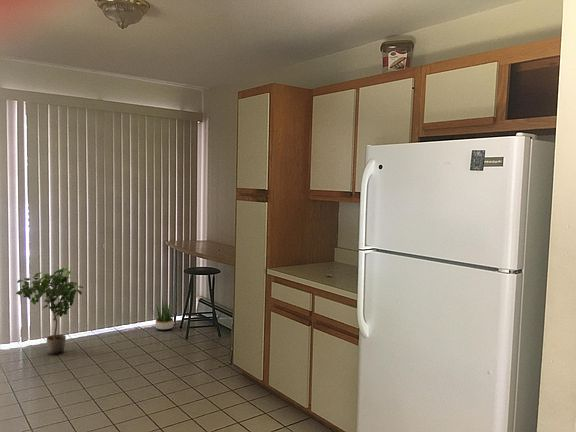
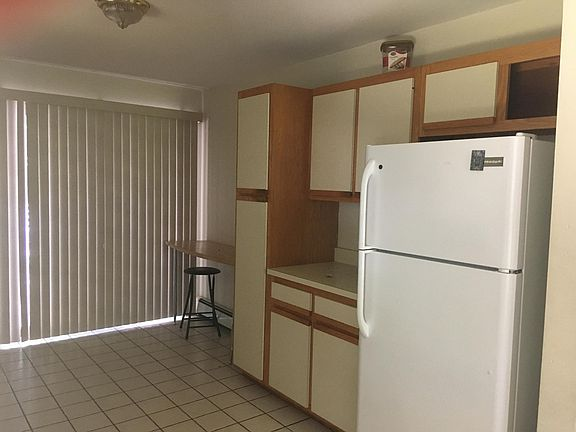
- potted plant (53, 311)
- potted plant (164, 314)
